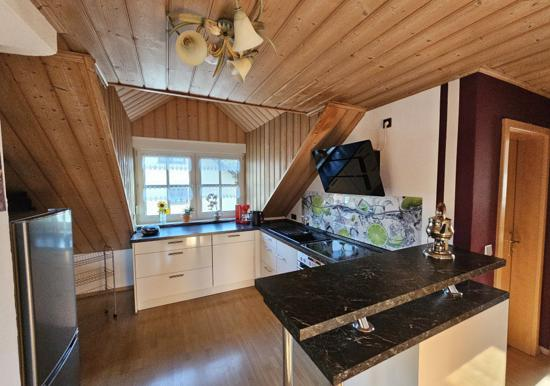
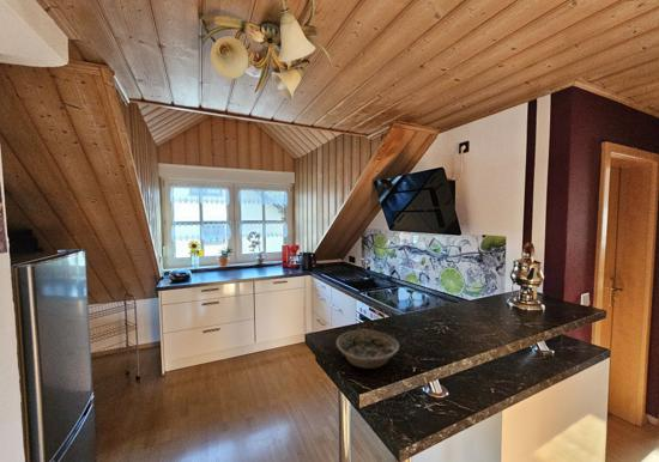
+ bowl (367, 349)
